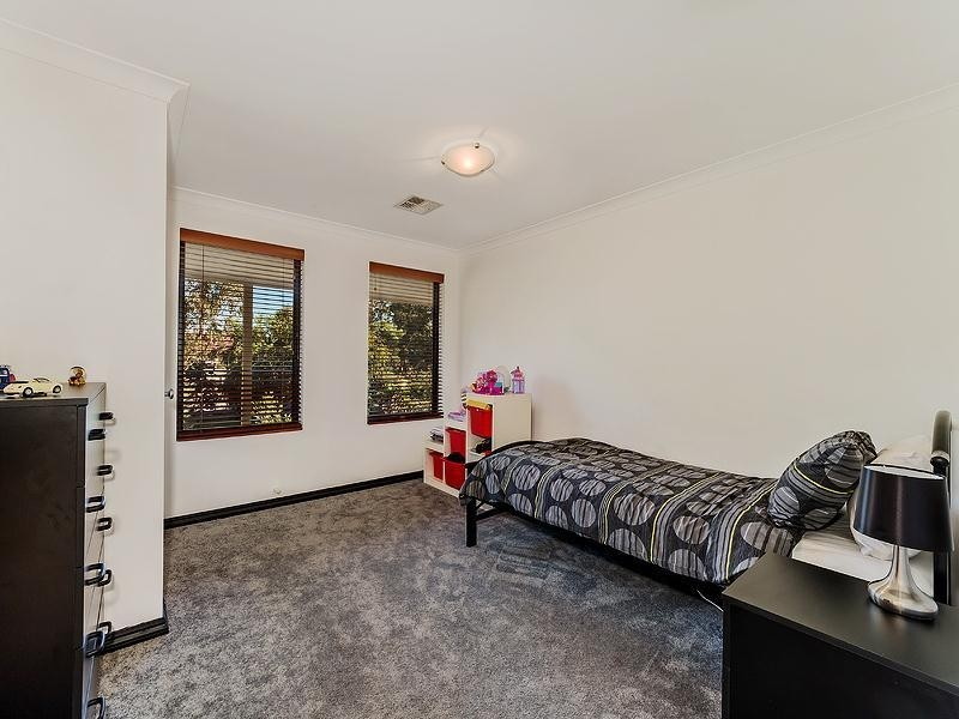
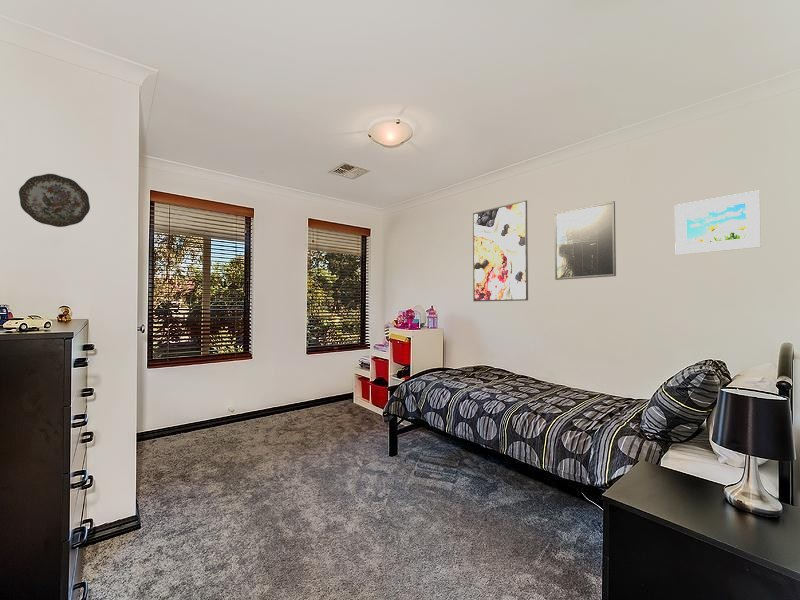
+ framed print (498, 254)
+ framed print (715, 224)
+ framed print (583, 242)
+ decorative plate (56, 201)
